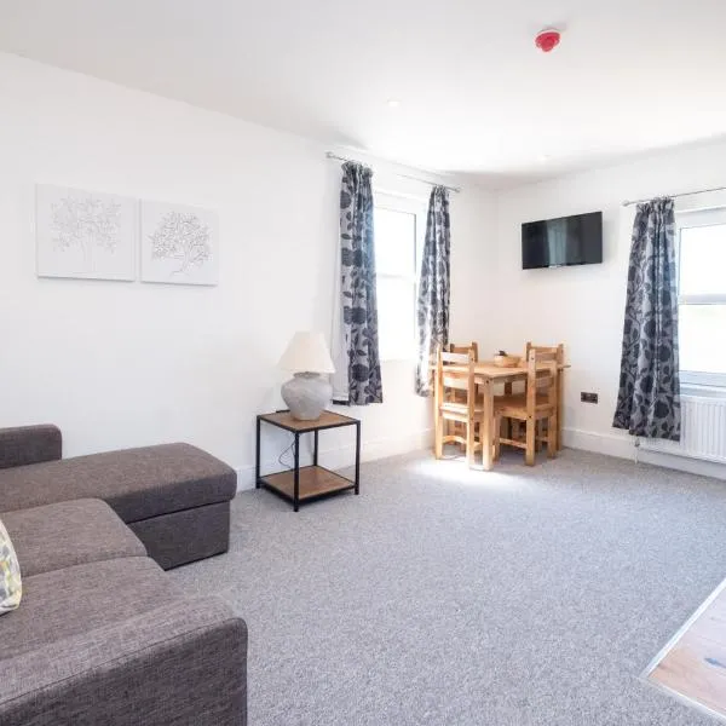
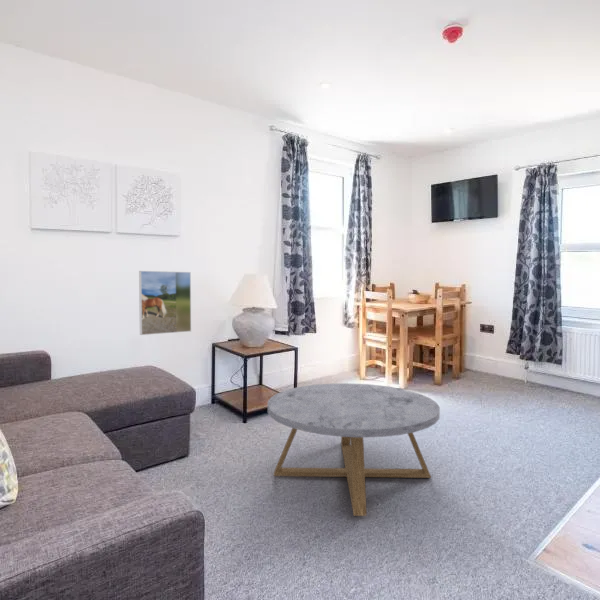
+ coffee table (351, 438)
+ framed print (166, 302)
